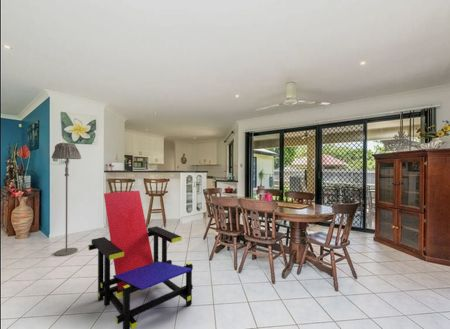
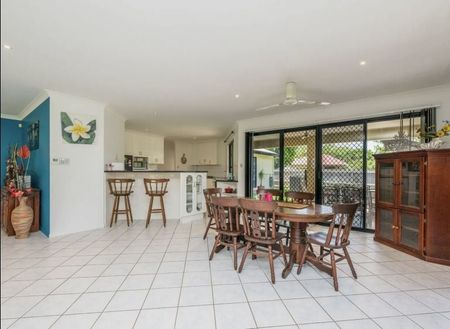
- lounge chair (141, 247)
- floor lamp (66, 197)
